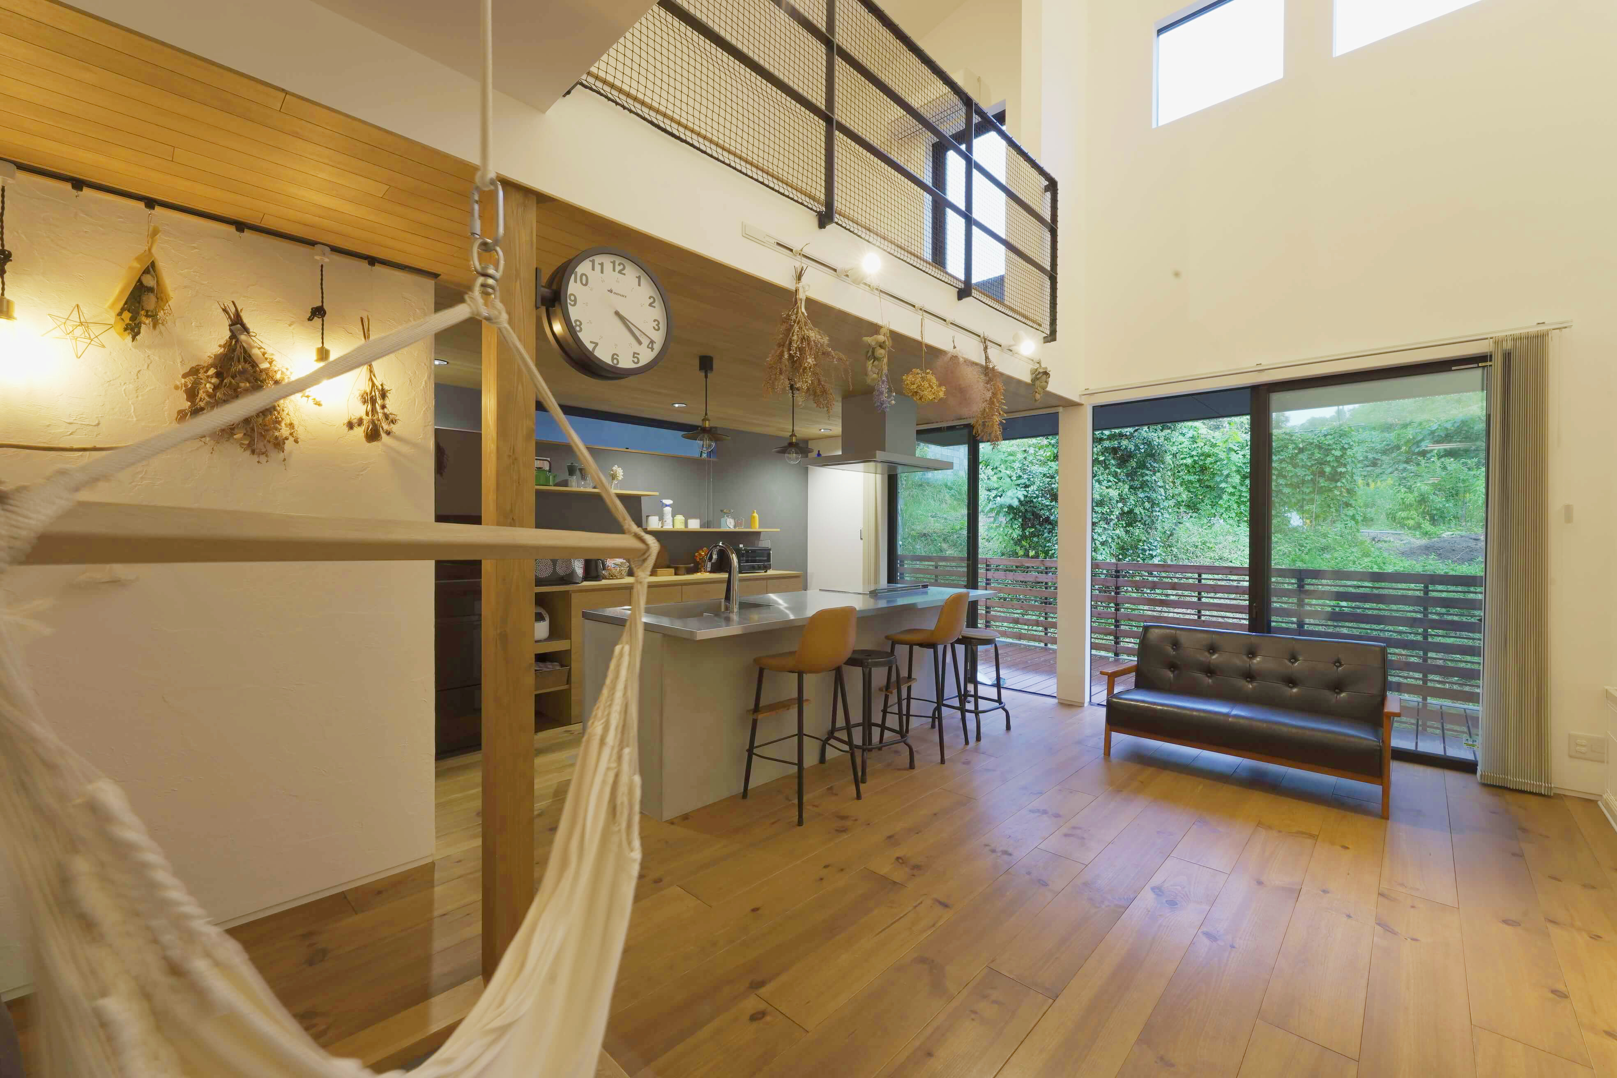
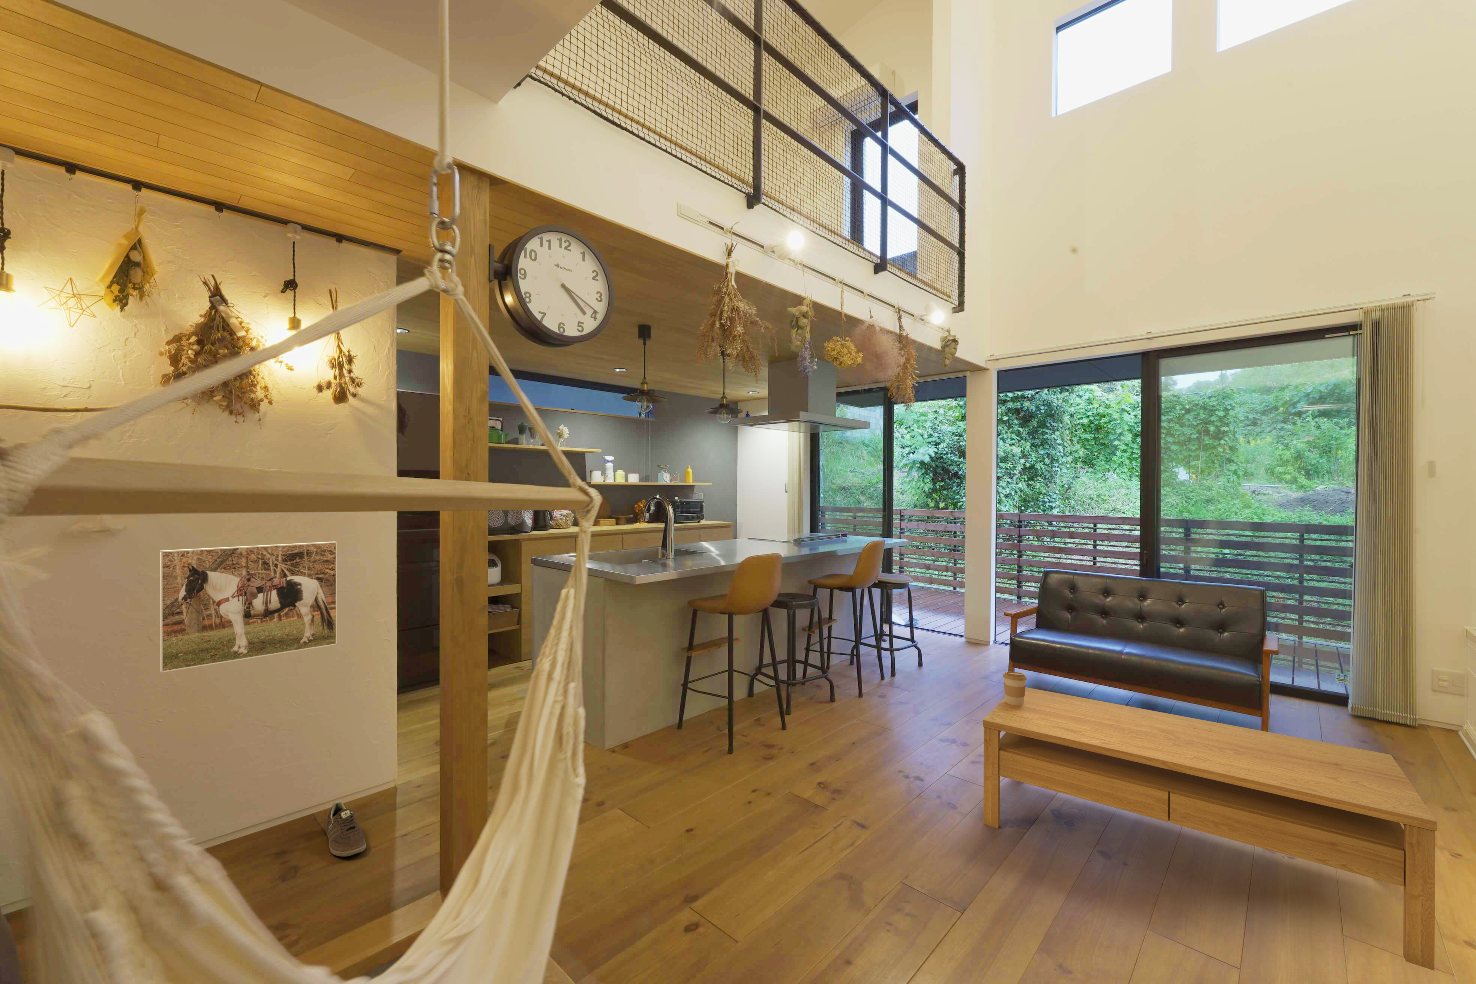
+ coffee cup (1015, 686)
+ coffee table (1173, 792)
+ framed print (256, 601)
+ sneaker (343, 828)
